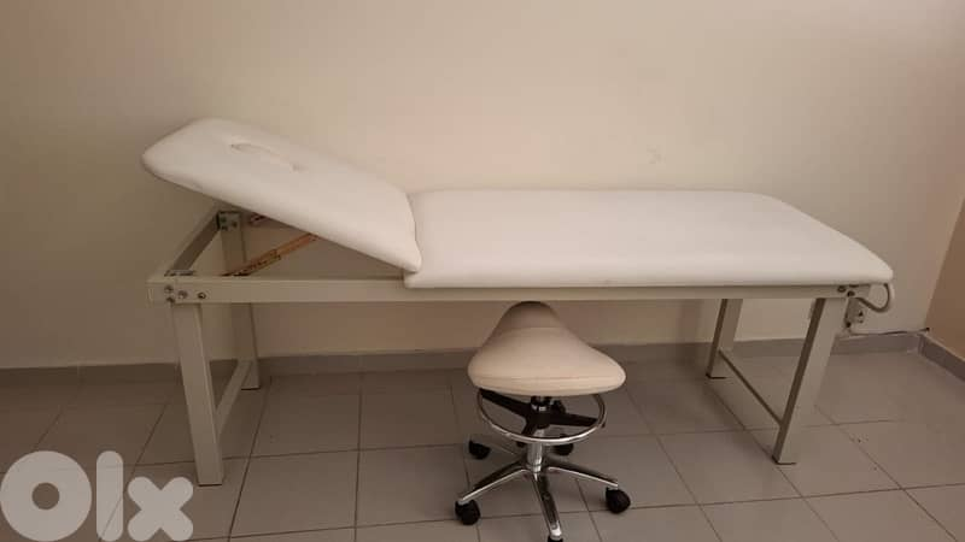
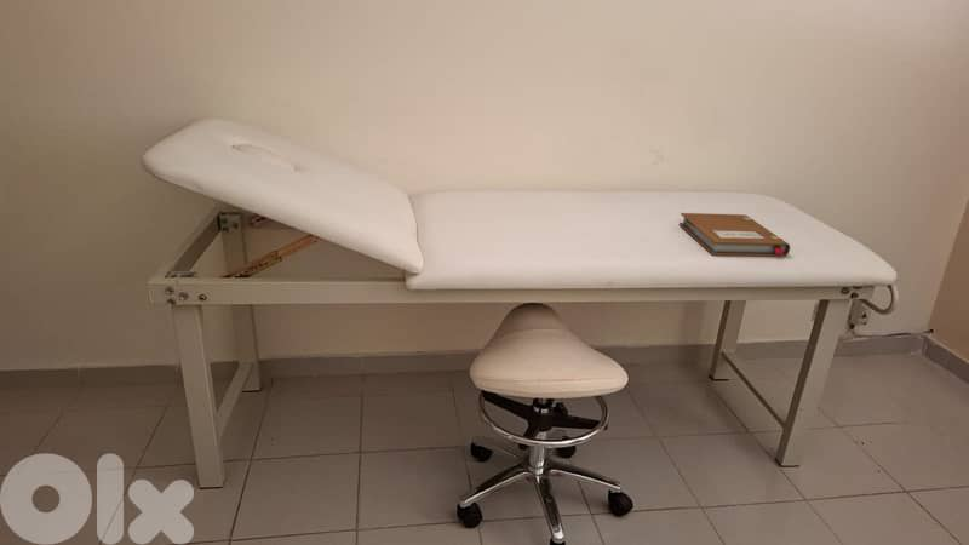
+ notebook (733, 234)
